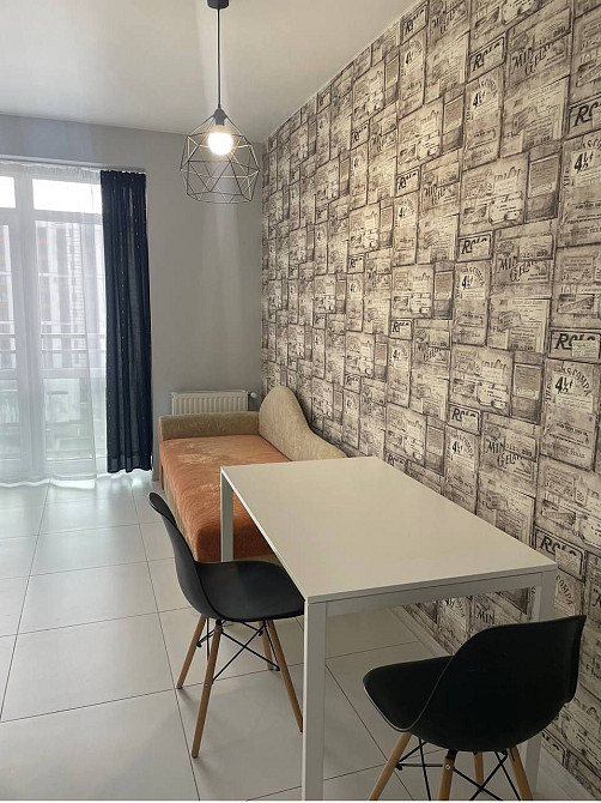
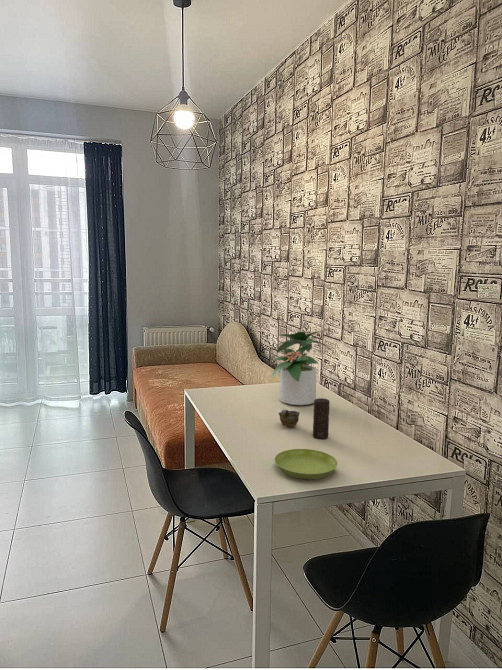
+ potted plant (298, 365)
+ saucer (305, 464)
+ candle (321, 418)
+ cup (287, 416)
